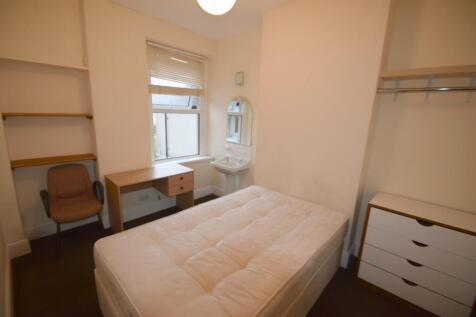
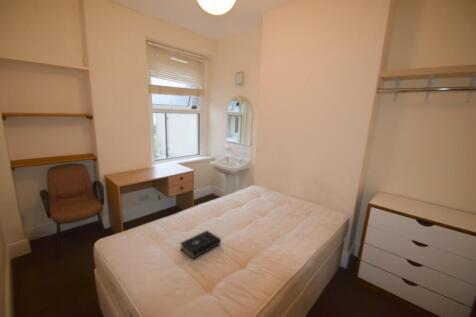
+ book (199, 242)
